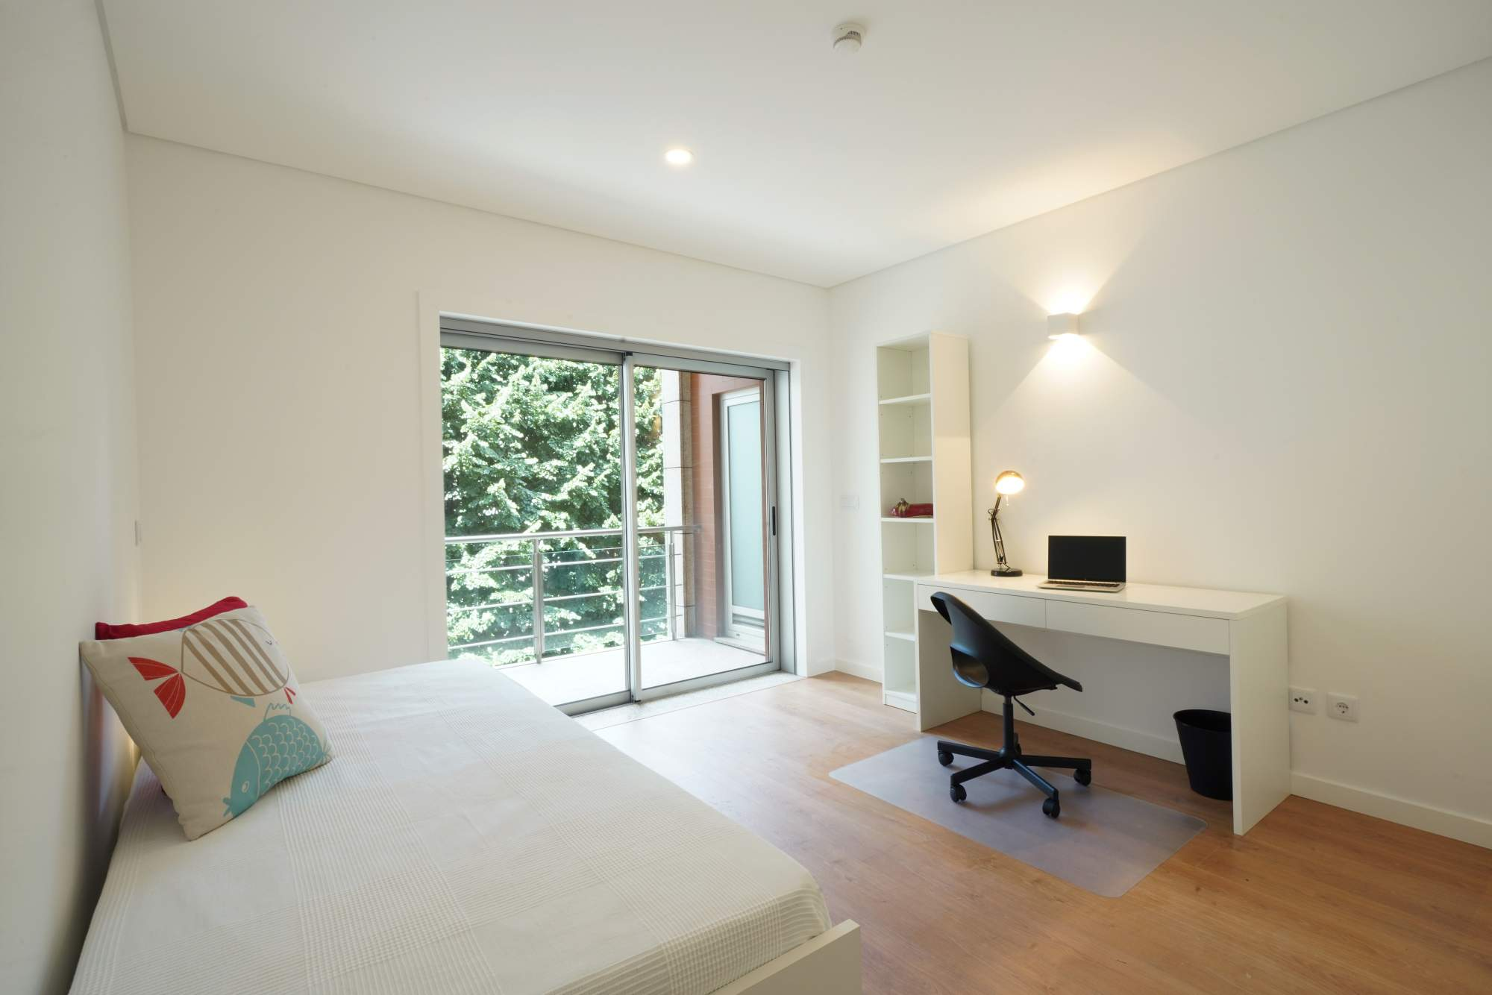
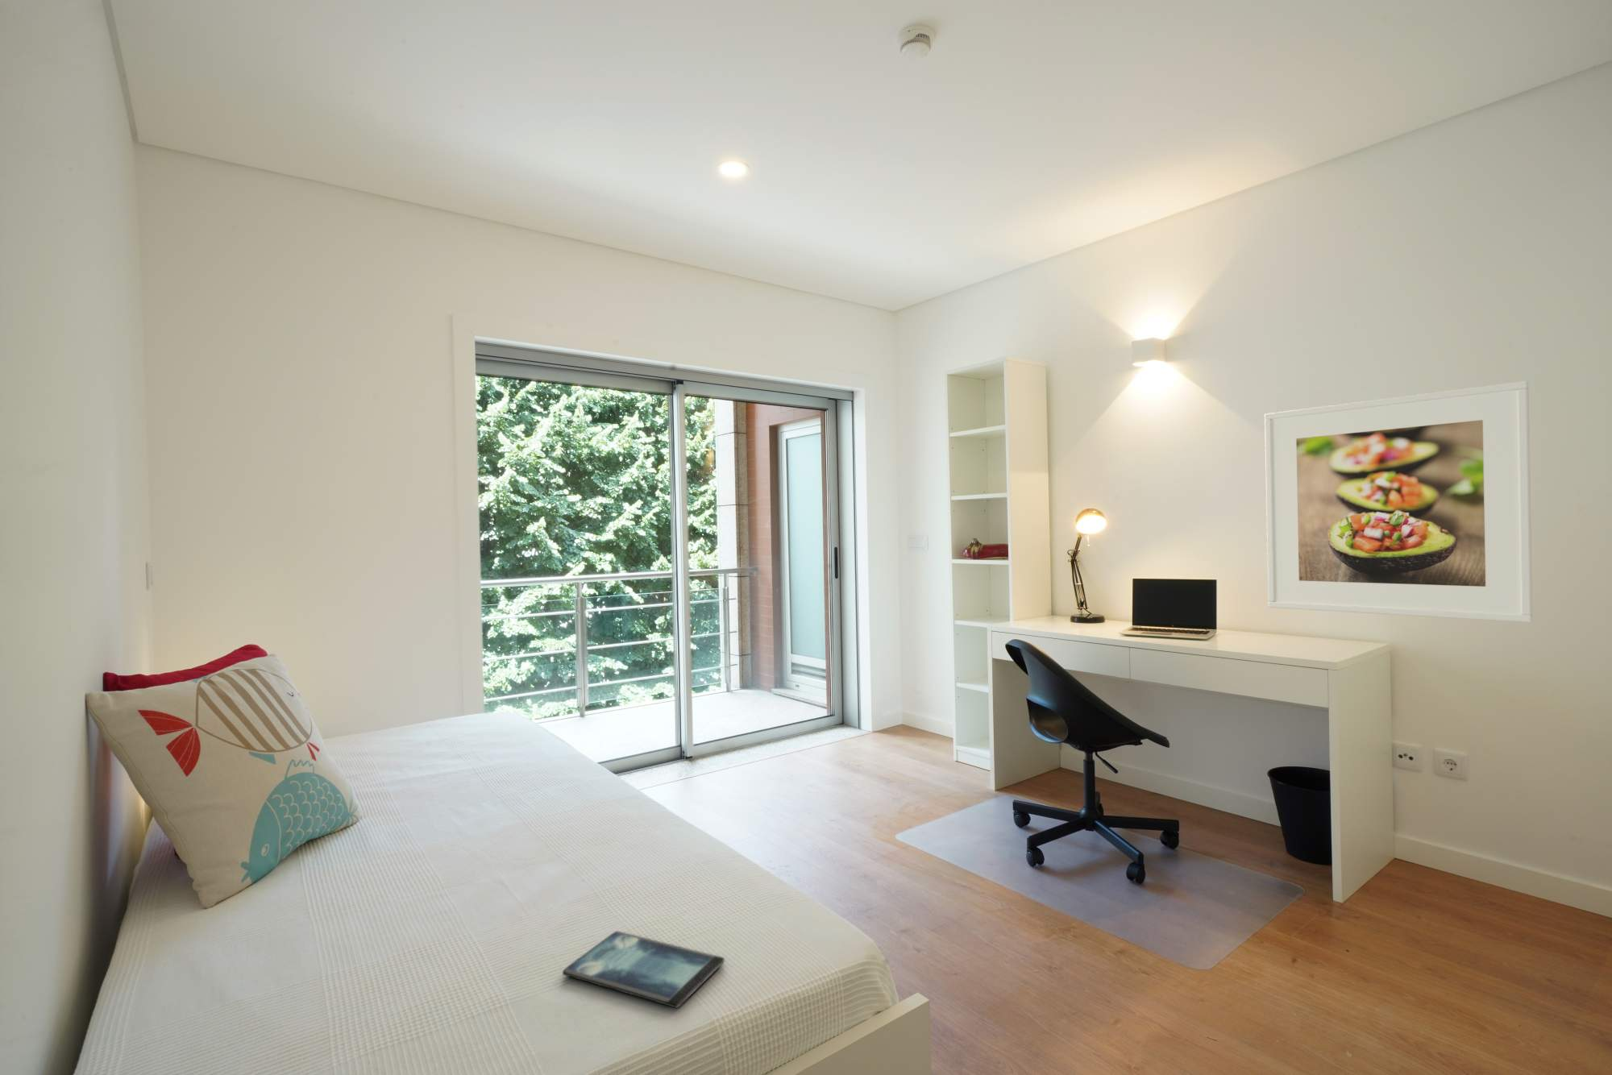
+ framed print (1384, 506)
+ tablet (644, 966)
